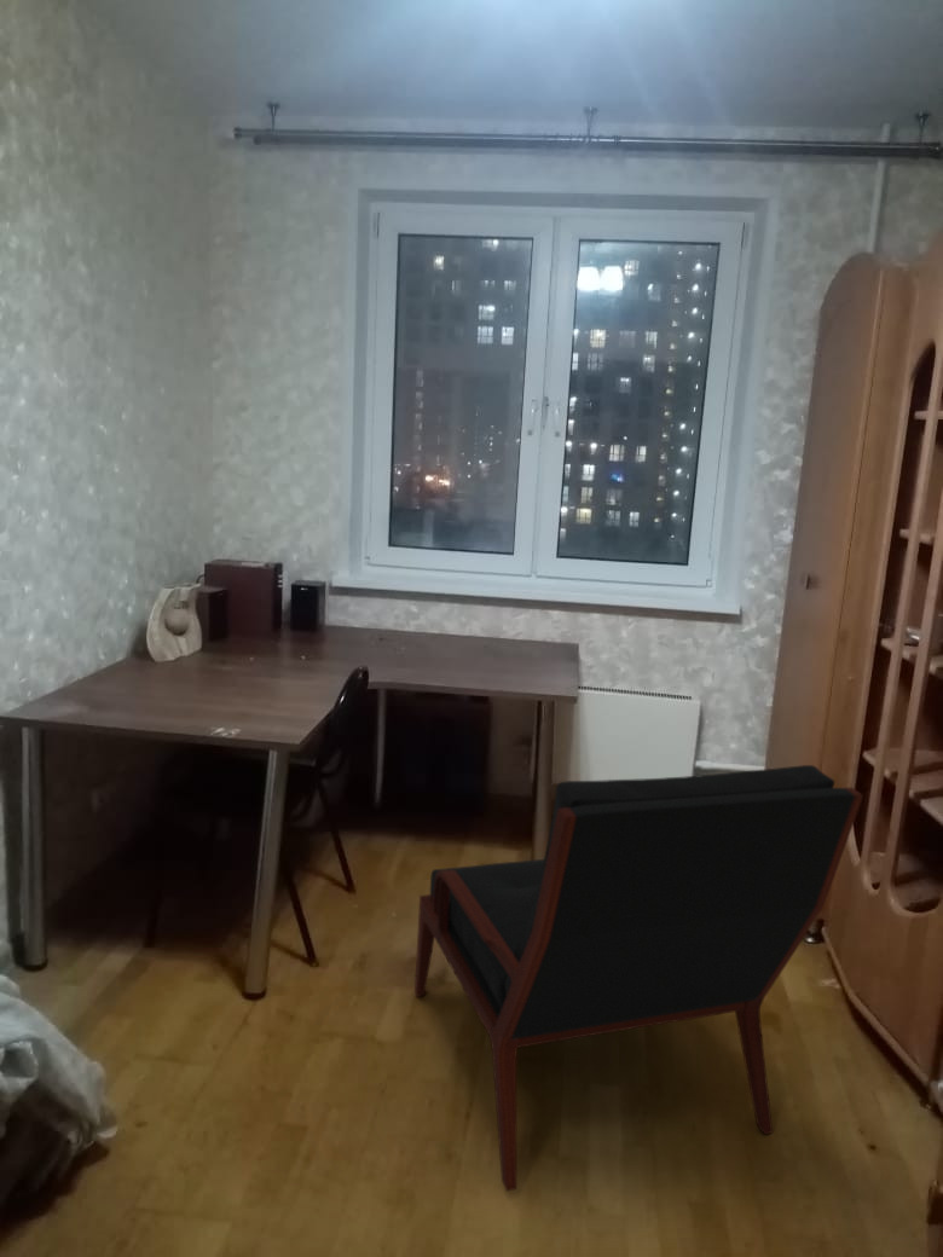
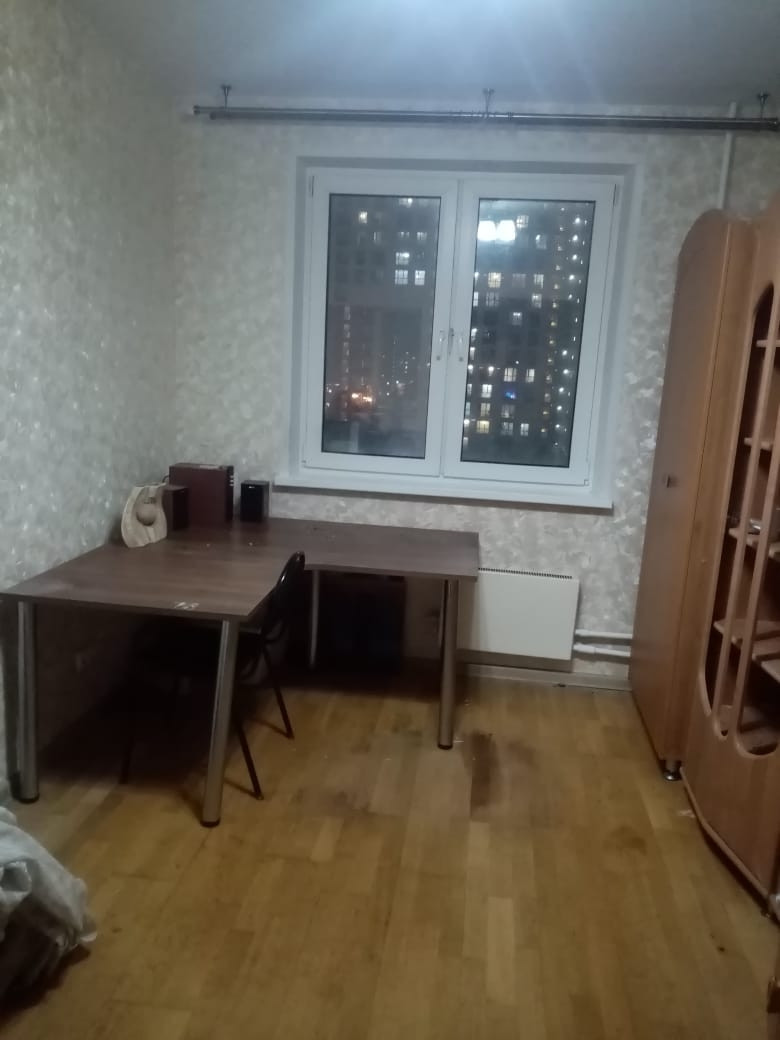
- armchair (601, 904)
